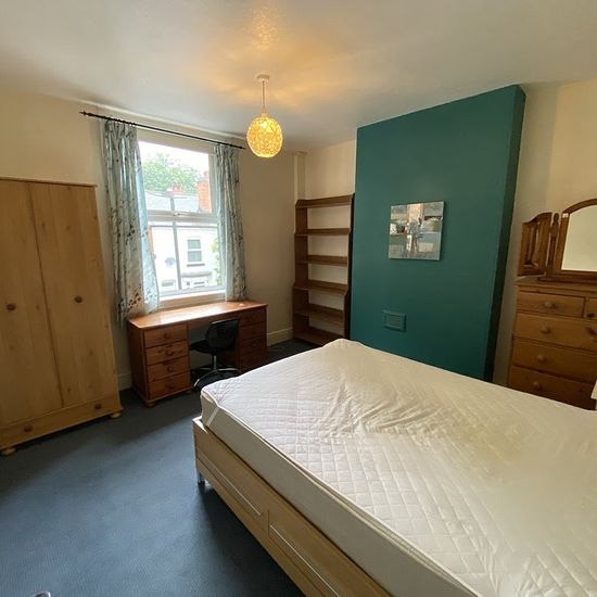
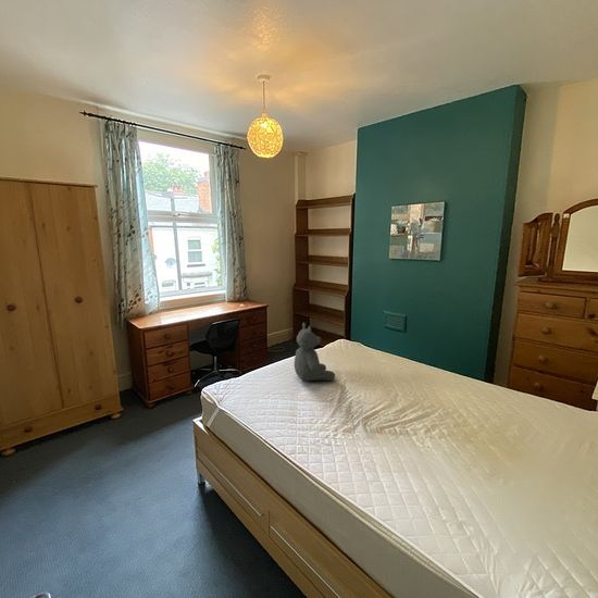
+ teddy bear (313, 351)
